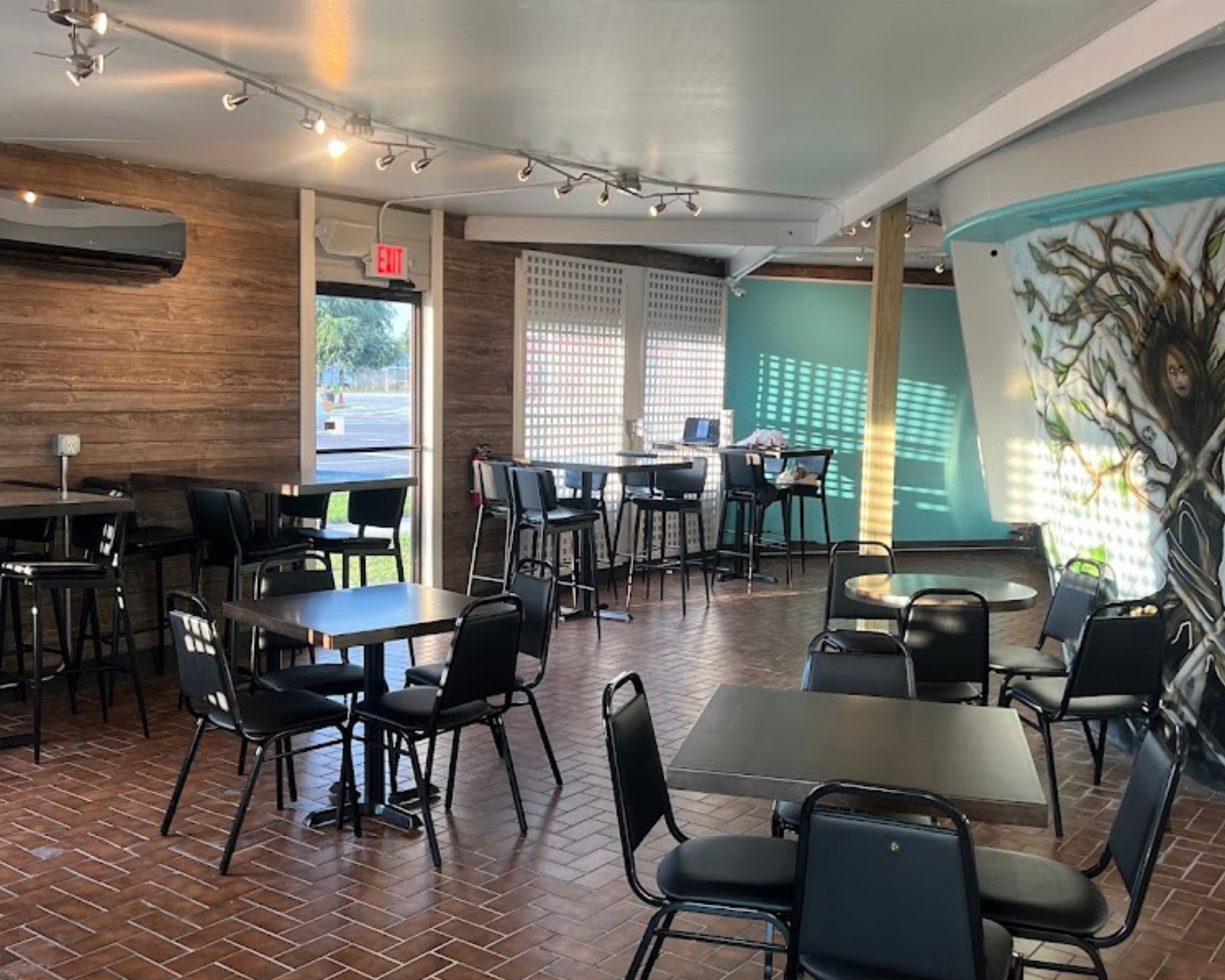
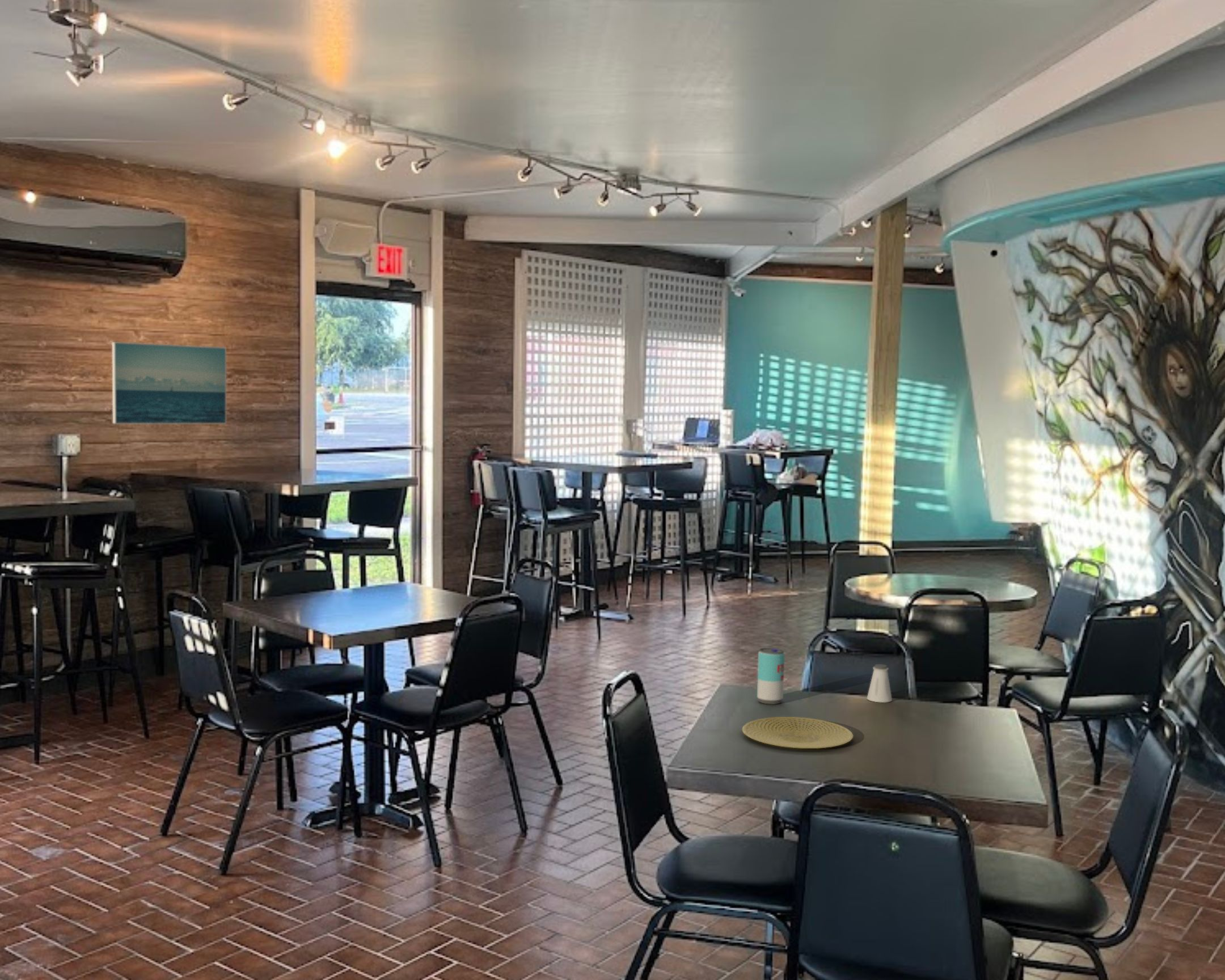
+ saltshaker (880, 682)
+ beverage can (771, 675)
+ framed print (171, 384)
+ plate (797, 733)
